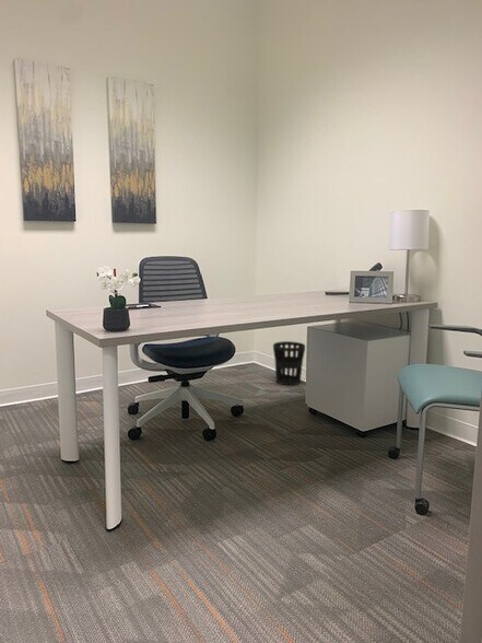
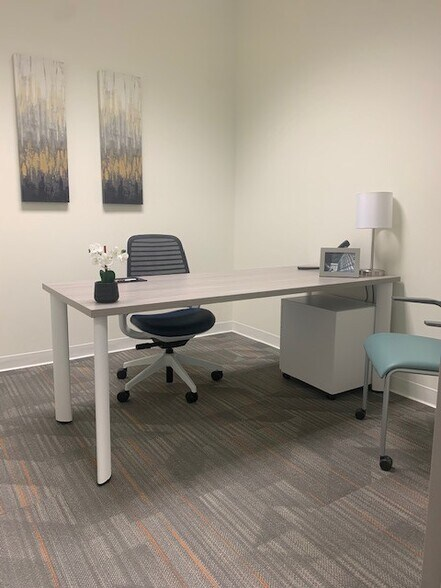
- wastebasket (289, 363)
